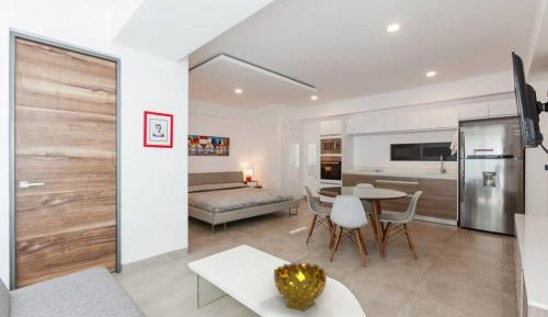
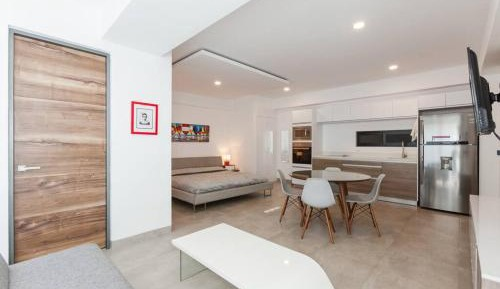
- decorative bowl (299, 285)
